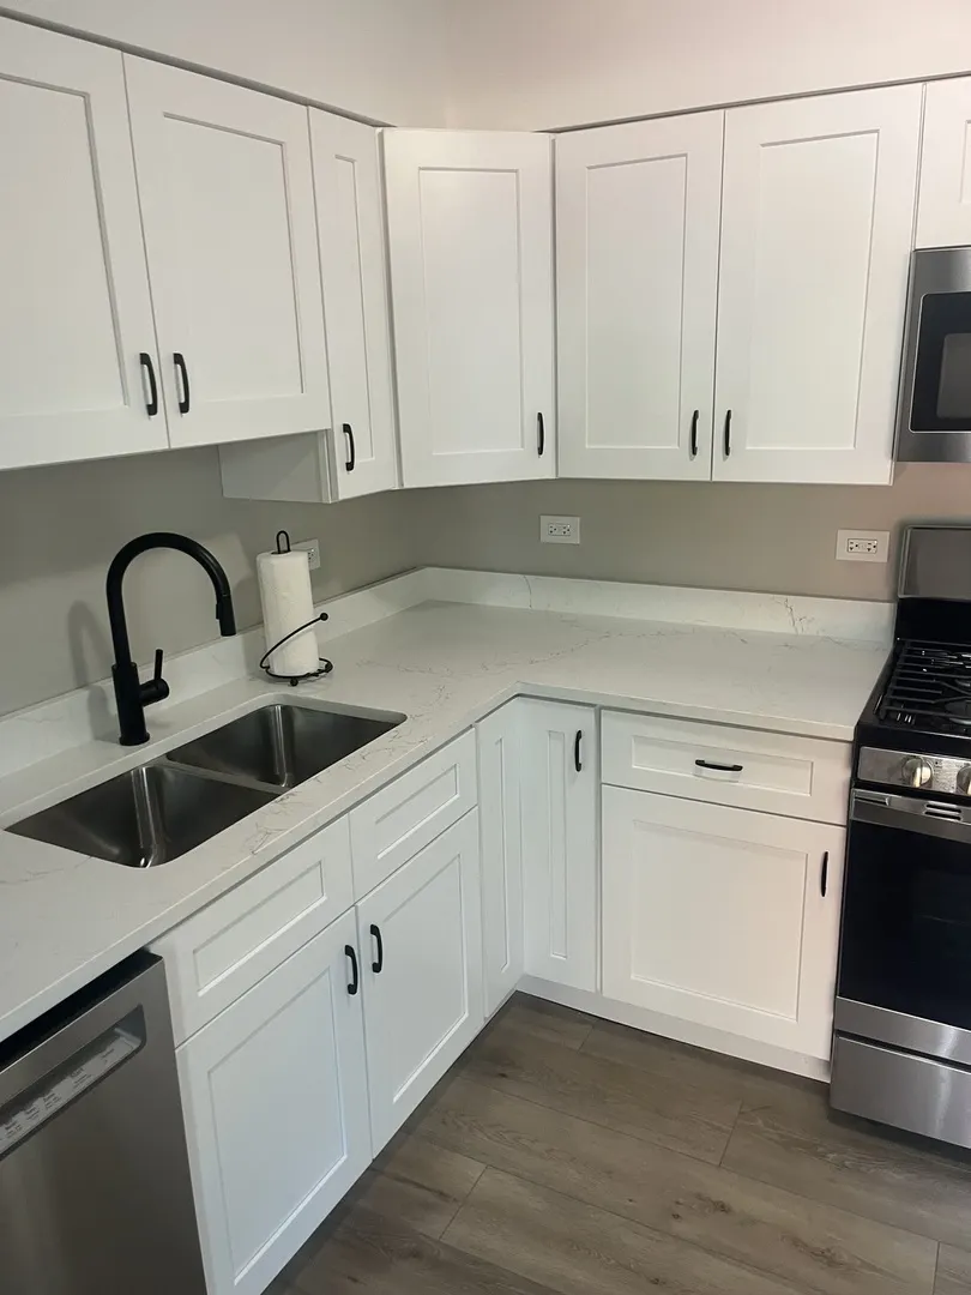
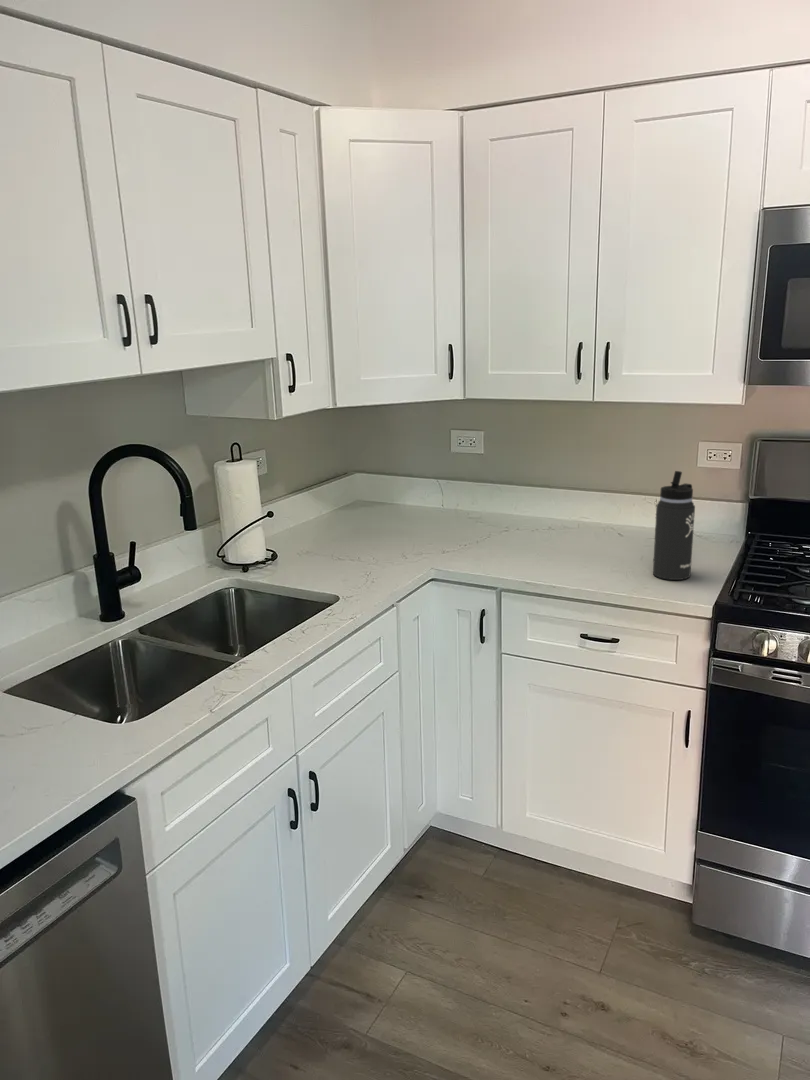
+ thermos bottle (676, 522)
